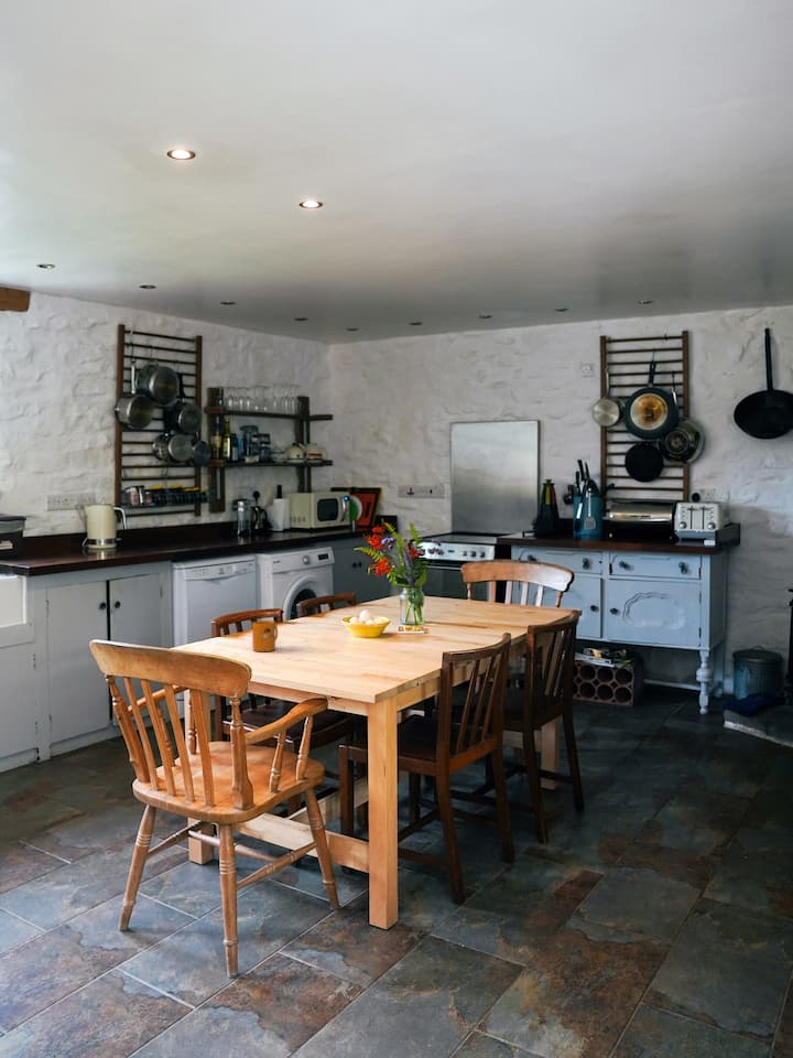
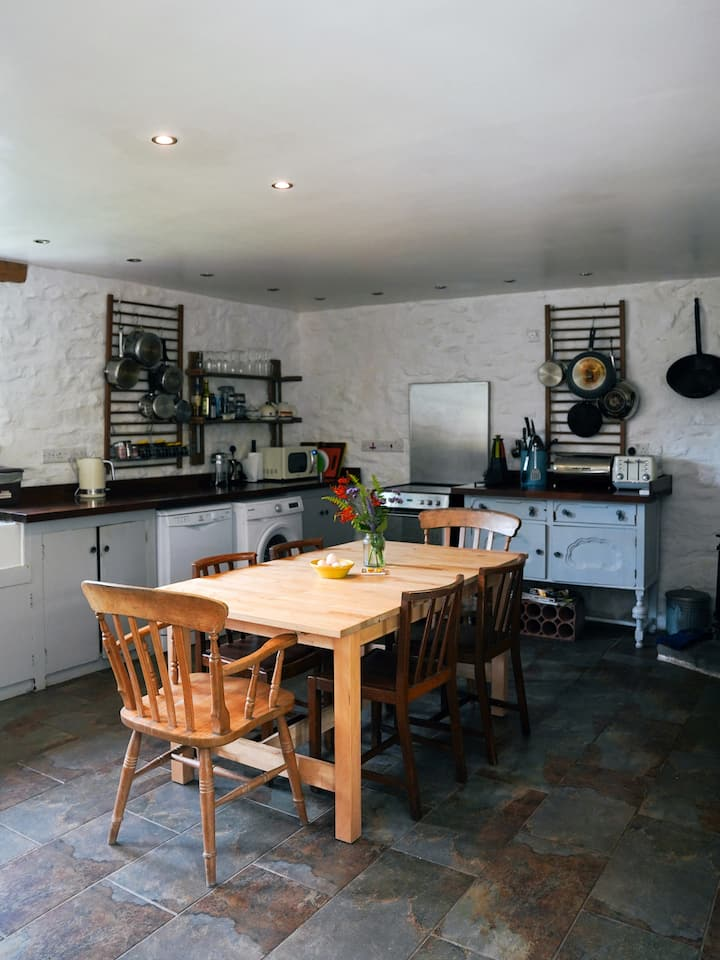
- mug (267, 635)
